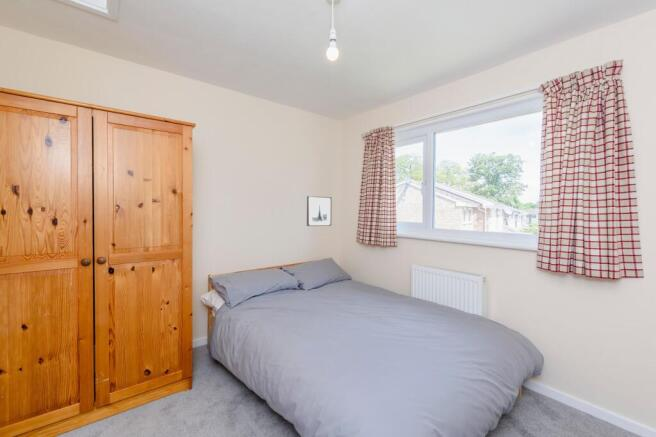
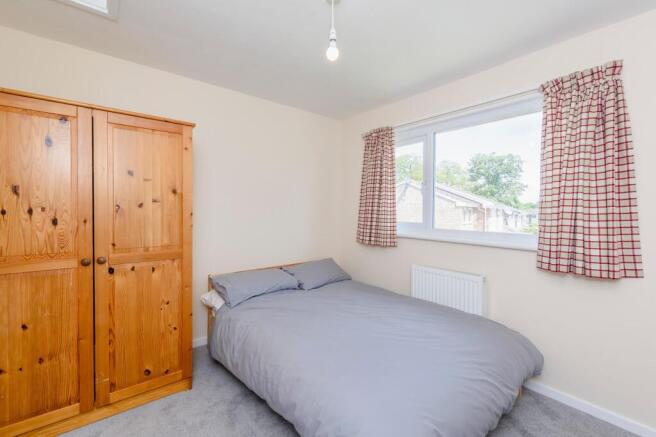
- wall art (319, 211)
